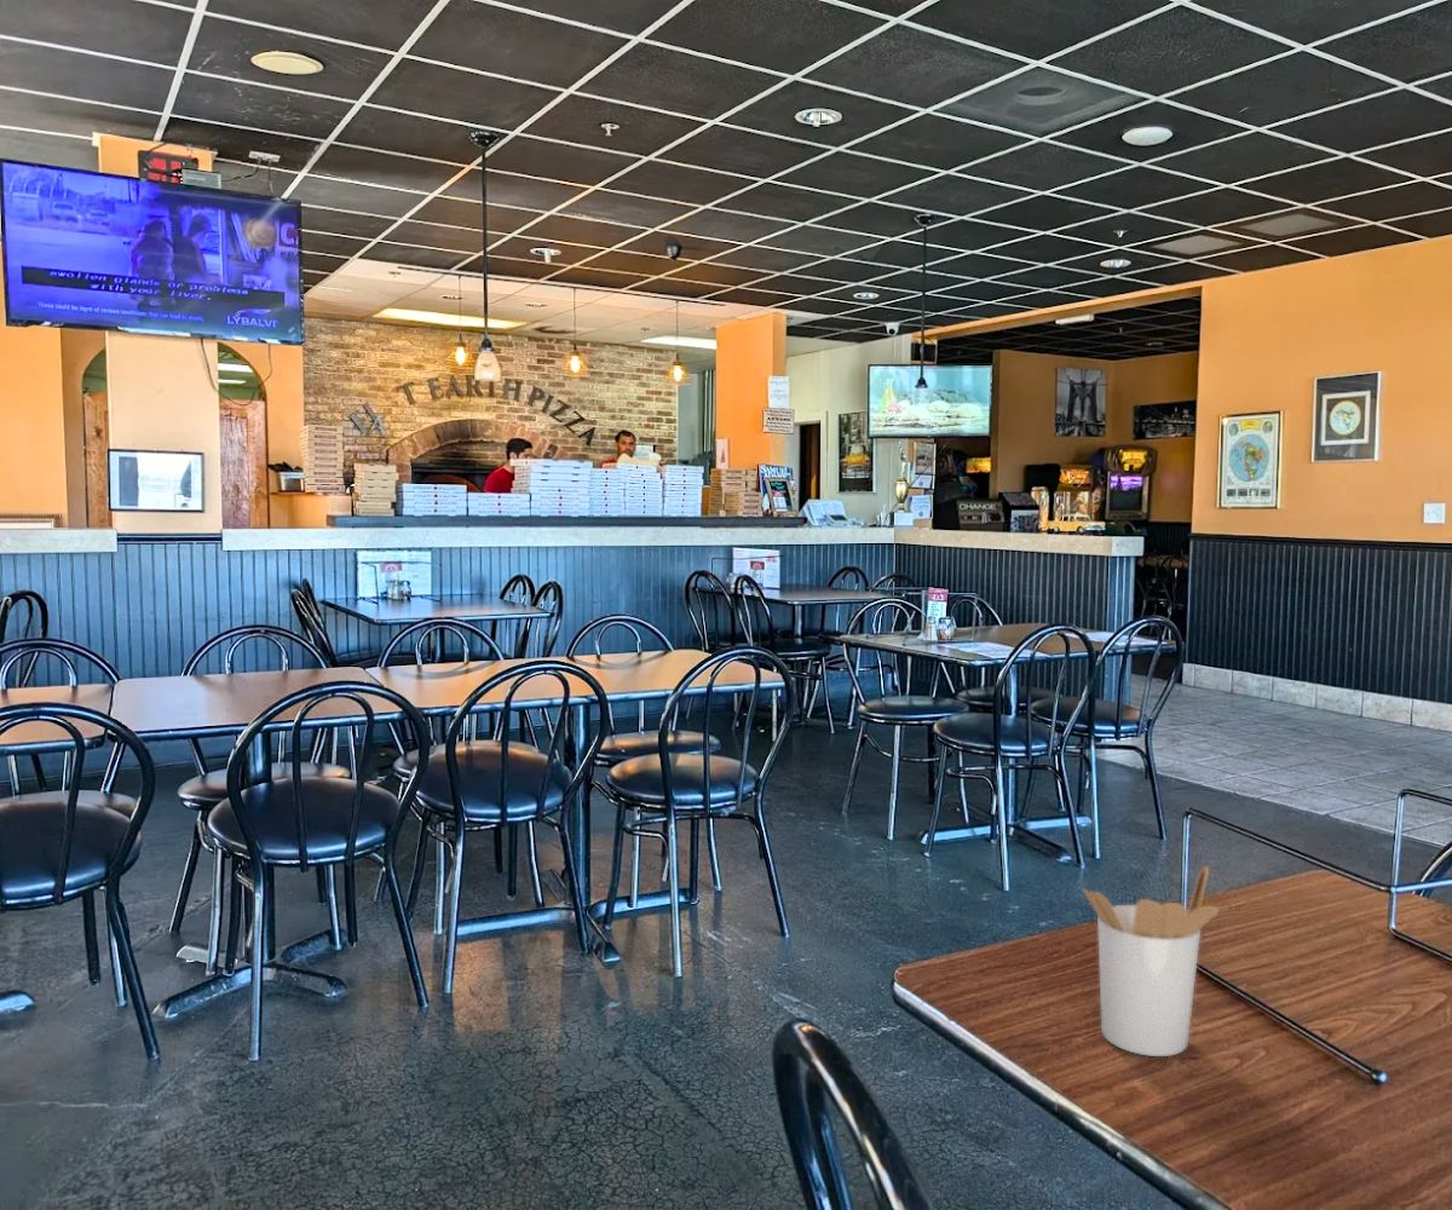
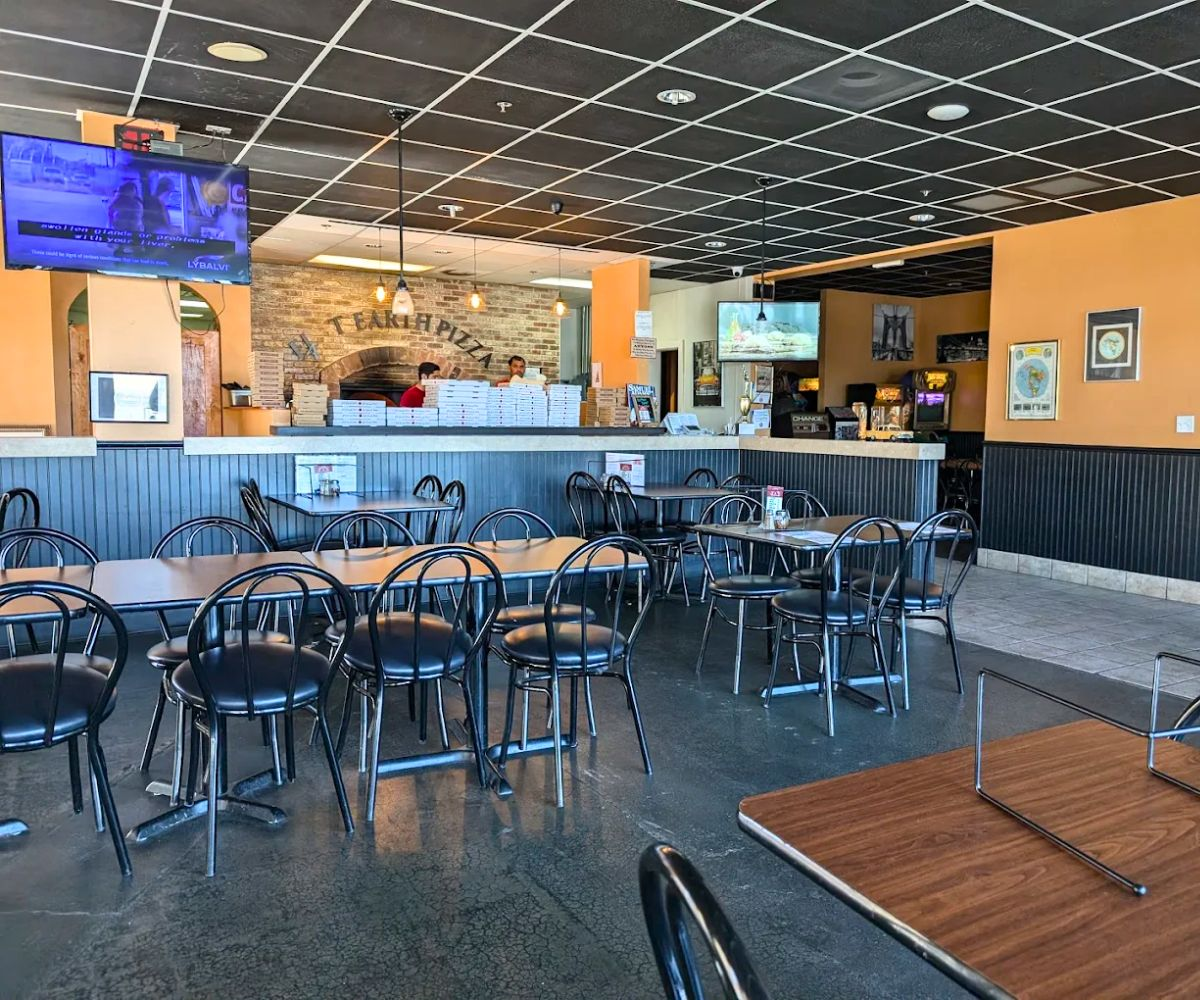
- utensil holder (1156, 961)
